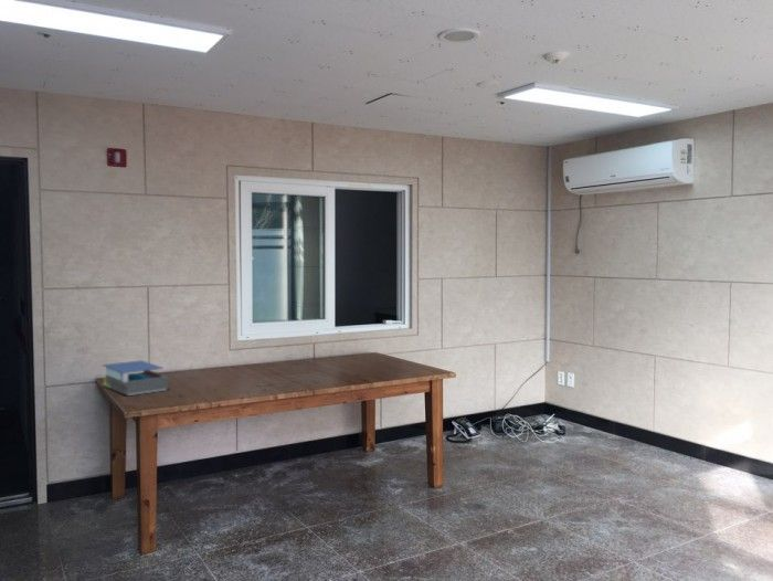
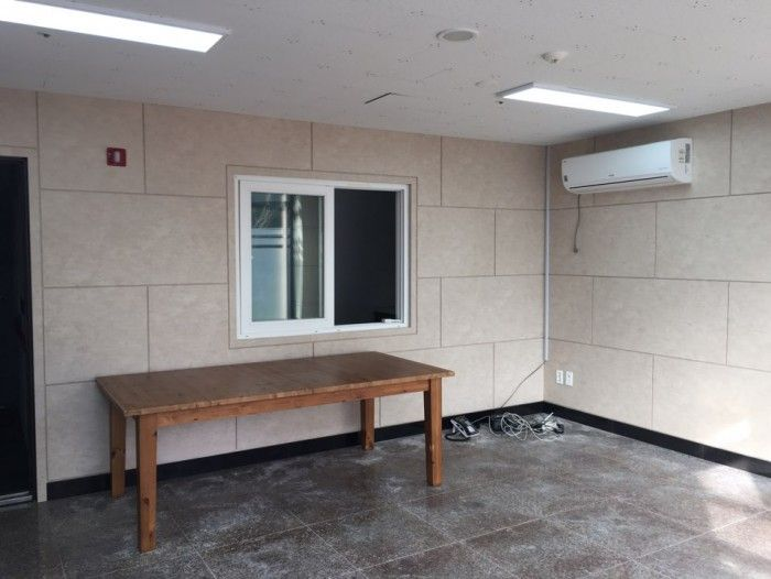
- binder (134, 377)
